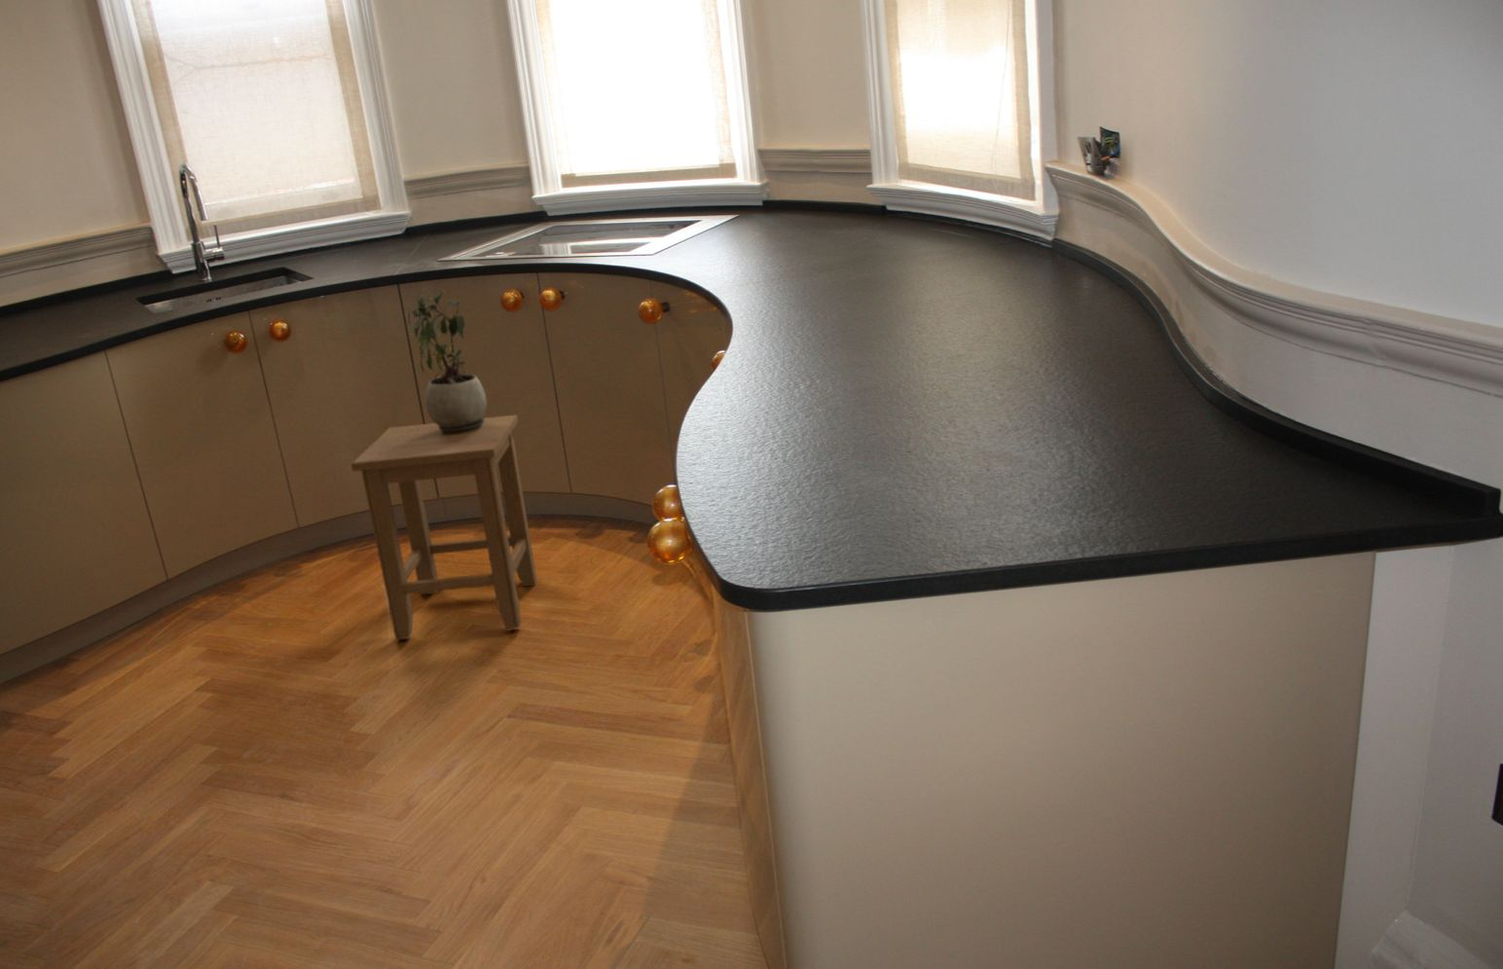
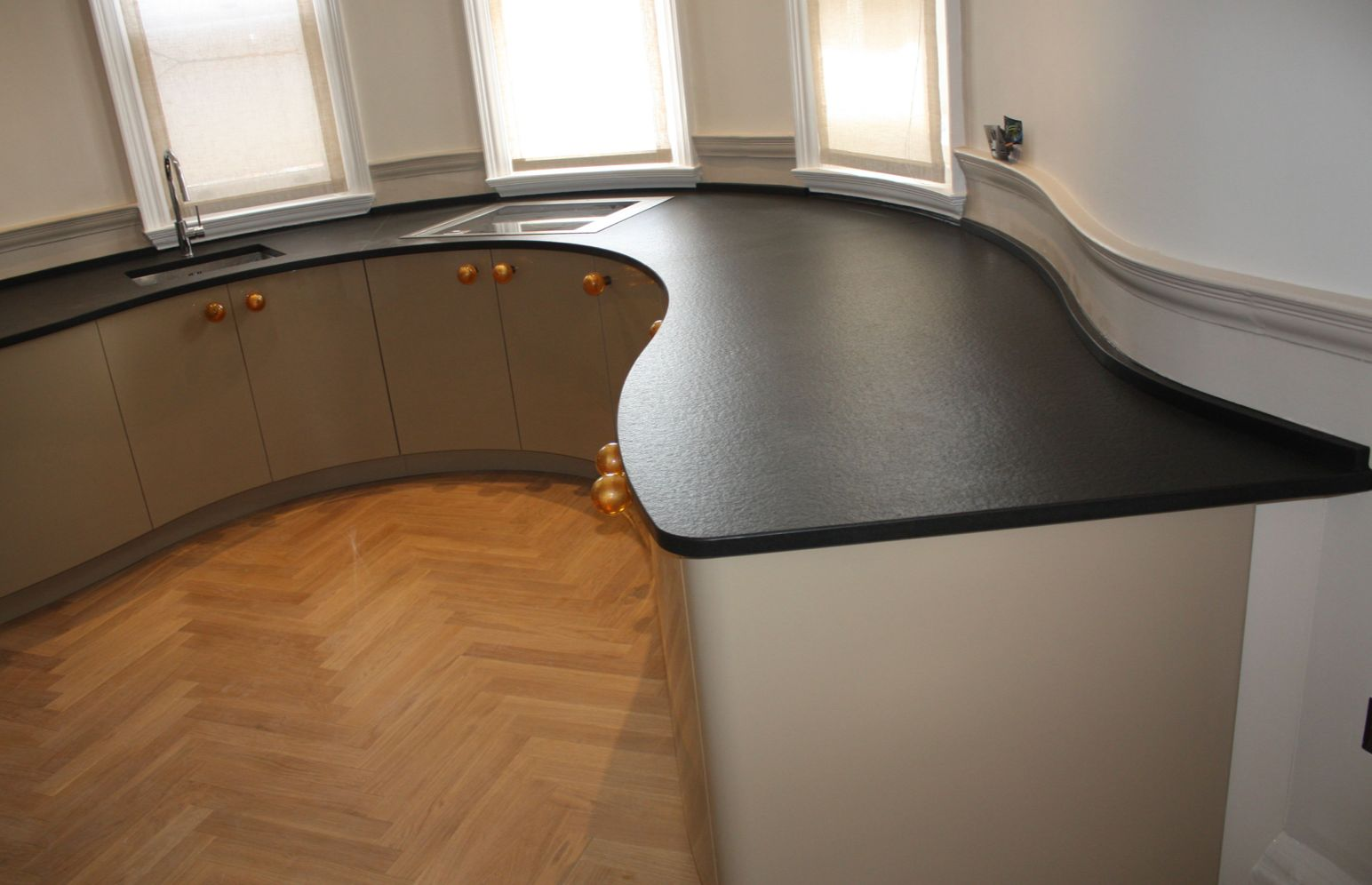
- potted plant (444, 361)
- stool (454, 541)
